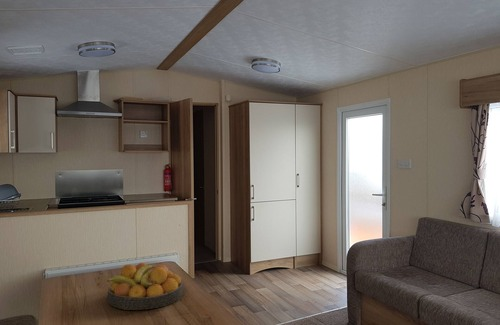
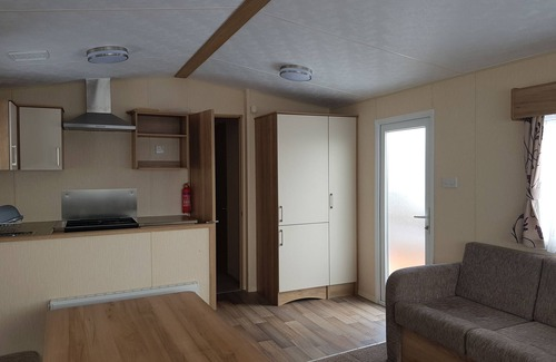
- fruit bowl (146, 280)
